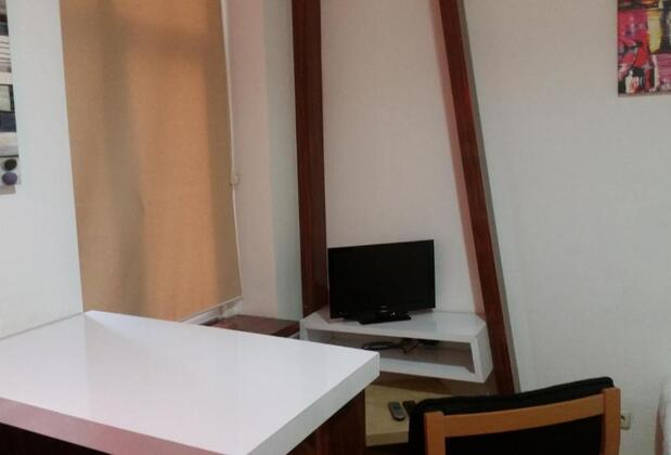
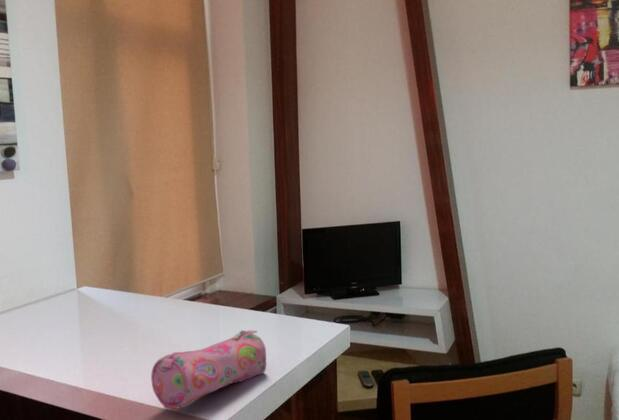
+ pencil case (213, 365)
